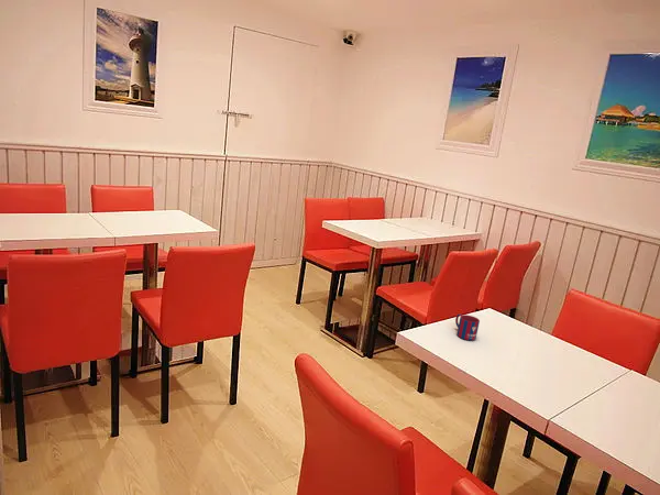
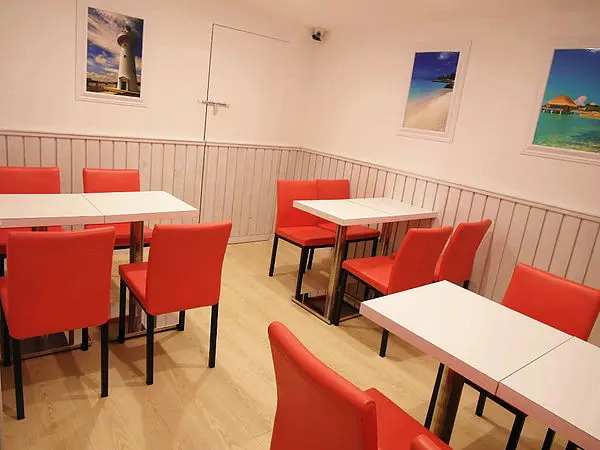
- mug (465, 324)
